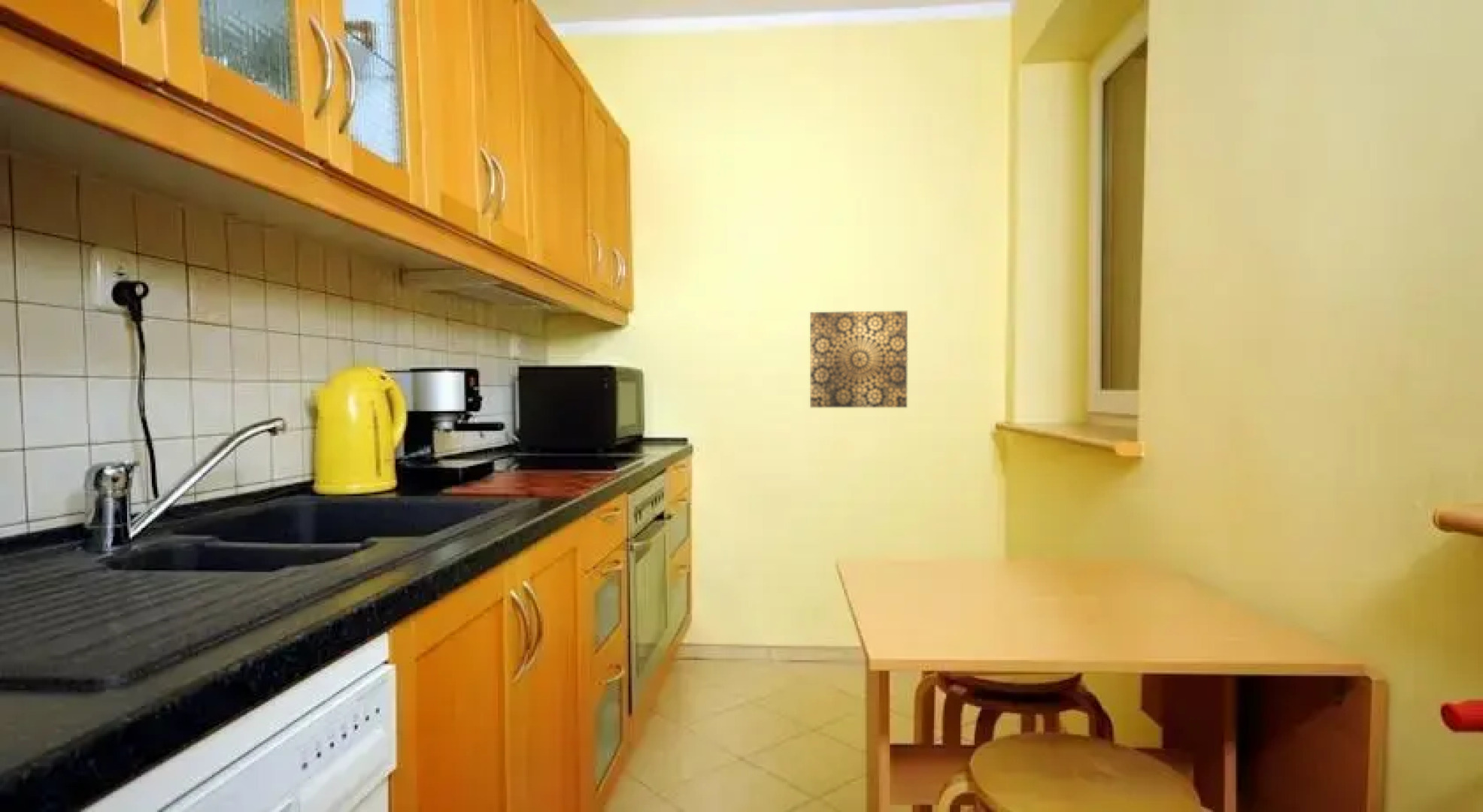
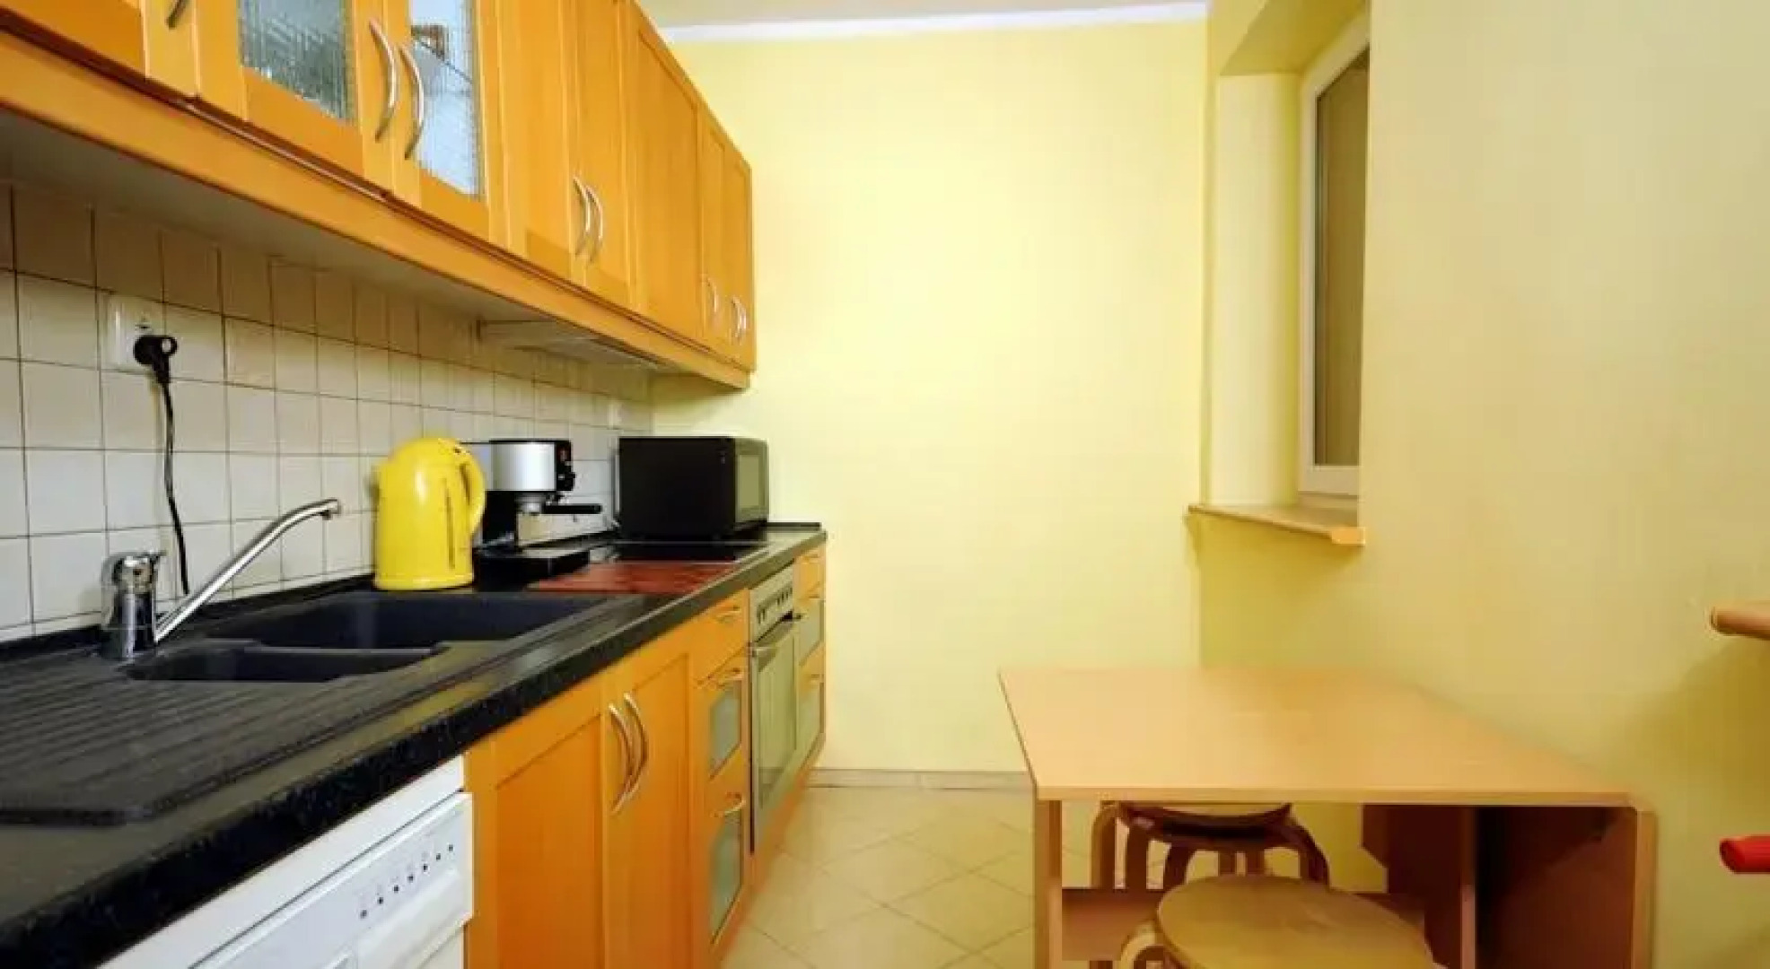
- wall art (858, 359)
